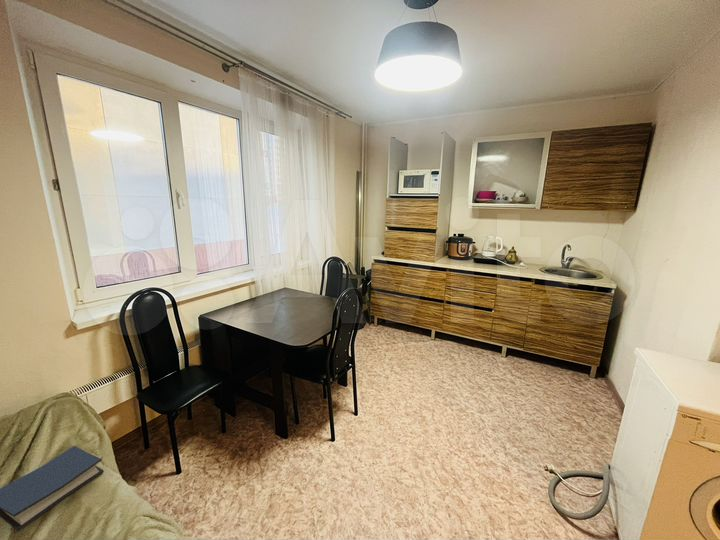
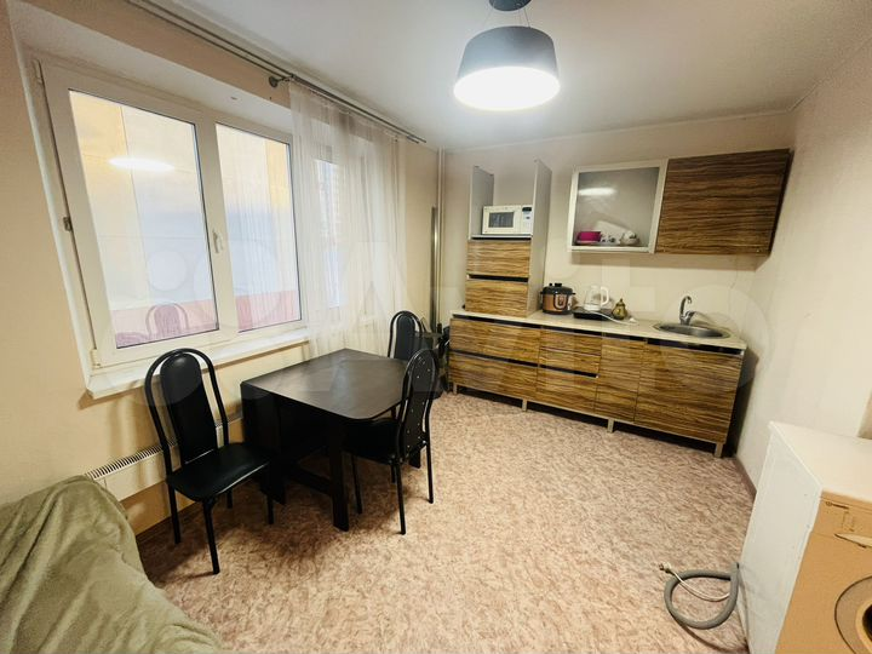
- hardback book (48, 481)
